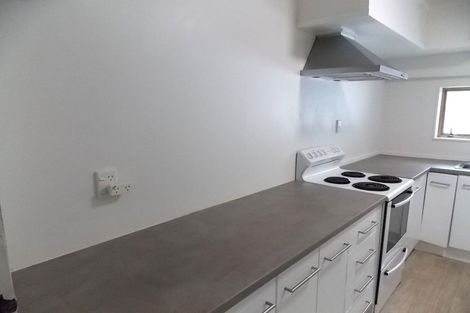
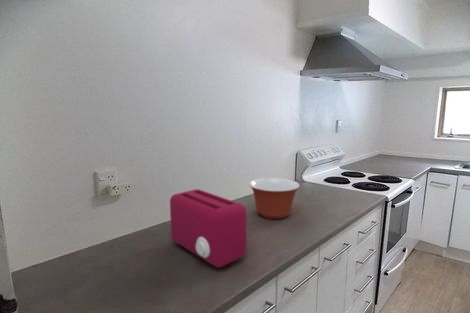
+ toaster (205, 226)
+ mixing bowl (273, 199)
